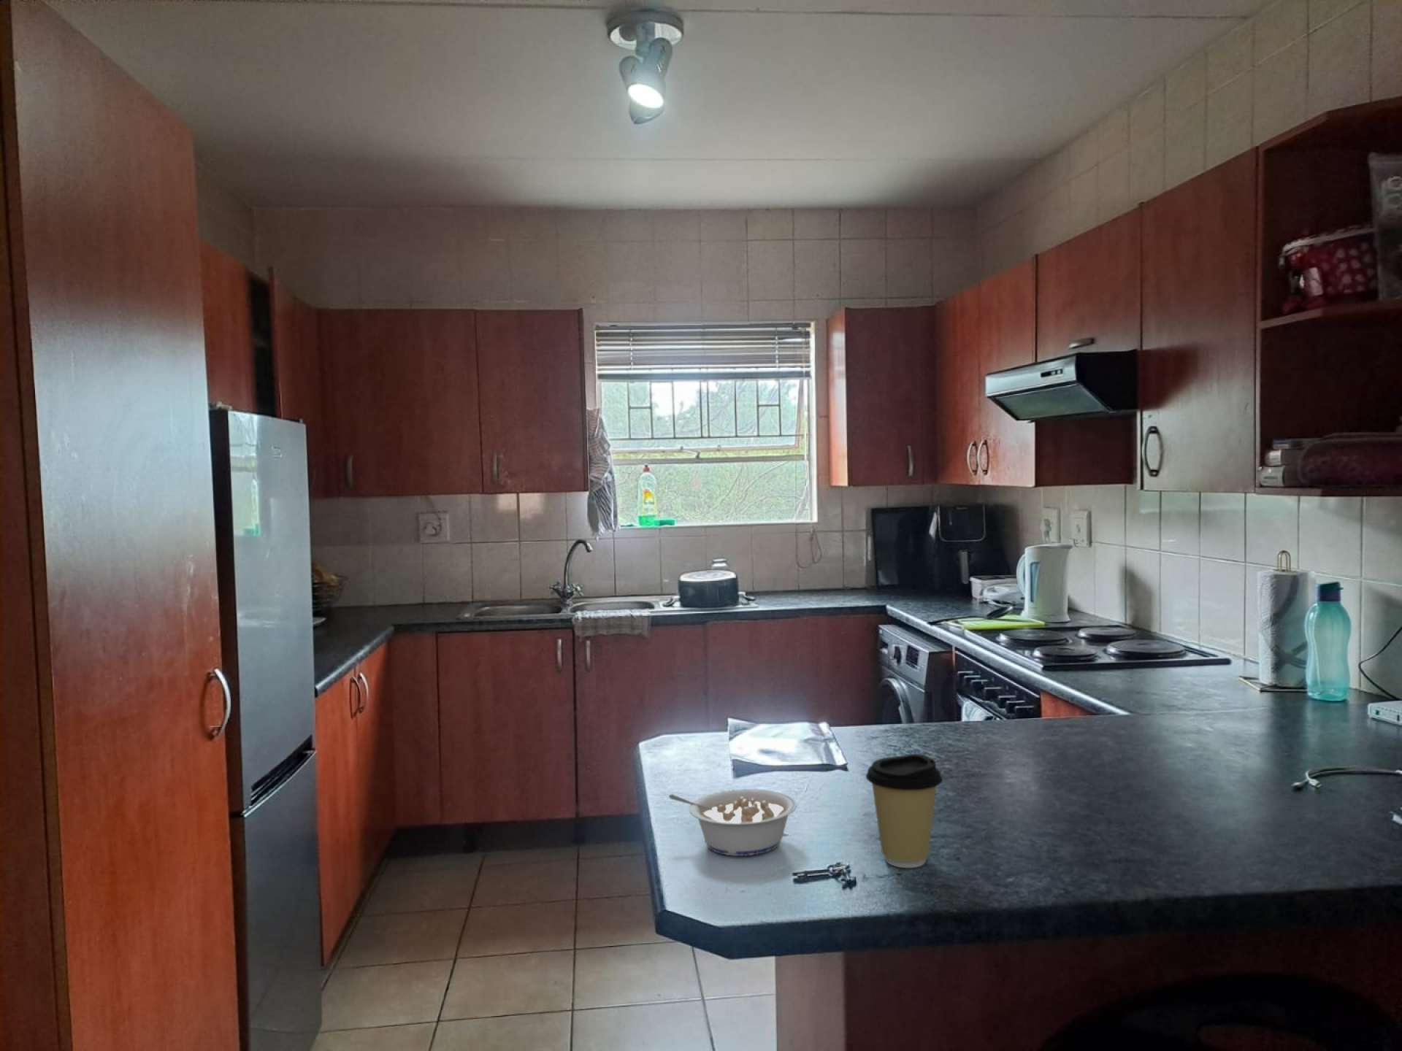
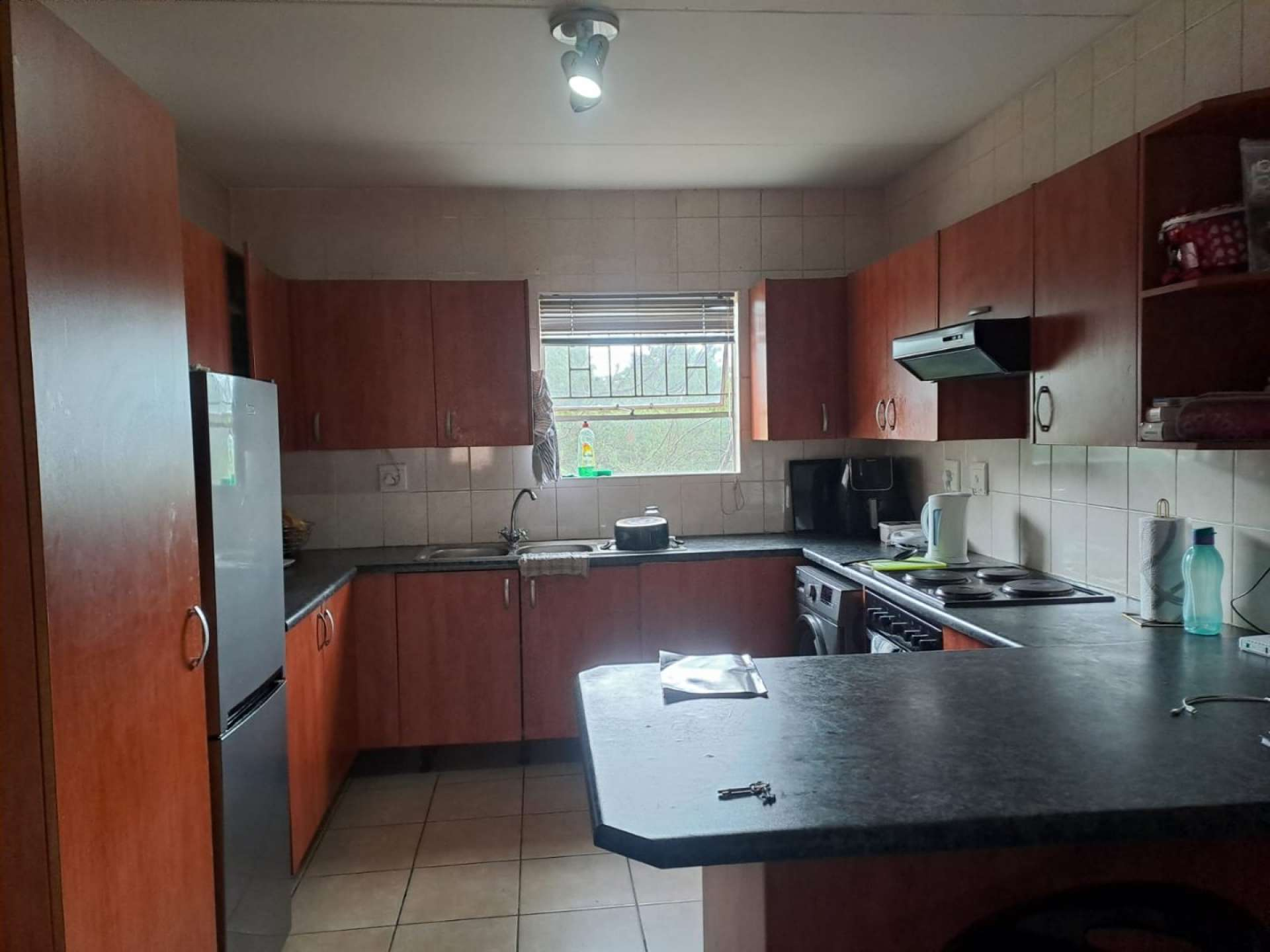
- legume (739, 821)
- coffee cup (904, 810)
